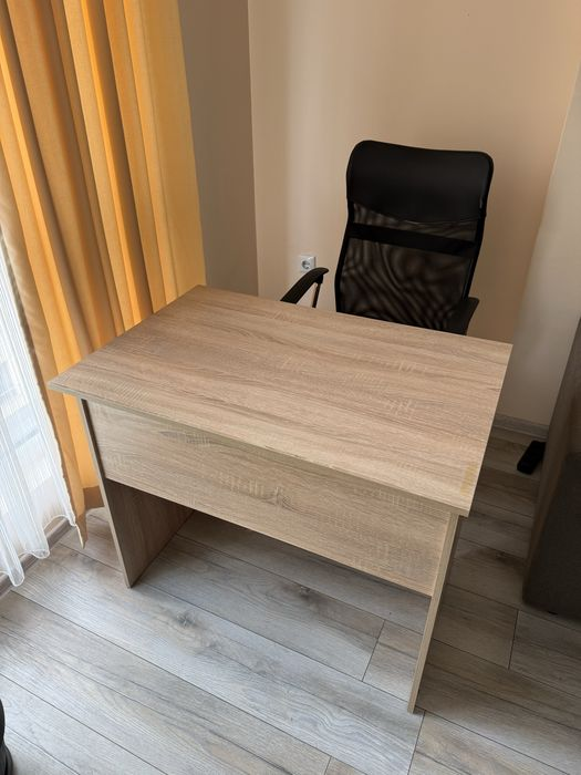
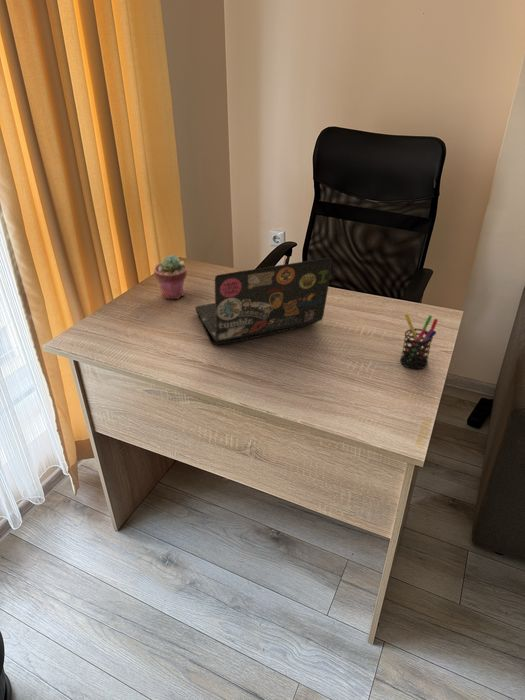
+ potted succulent (171, 275)
+ pen holder (421, 338)
+ laptop (258, 286)
